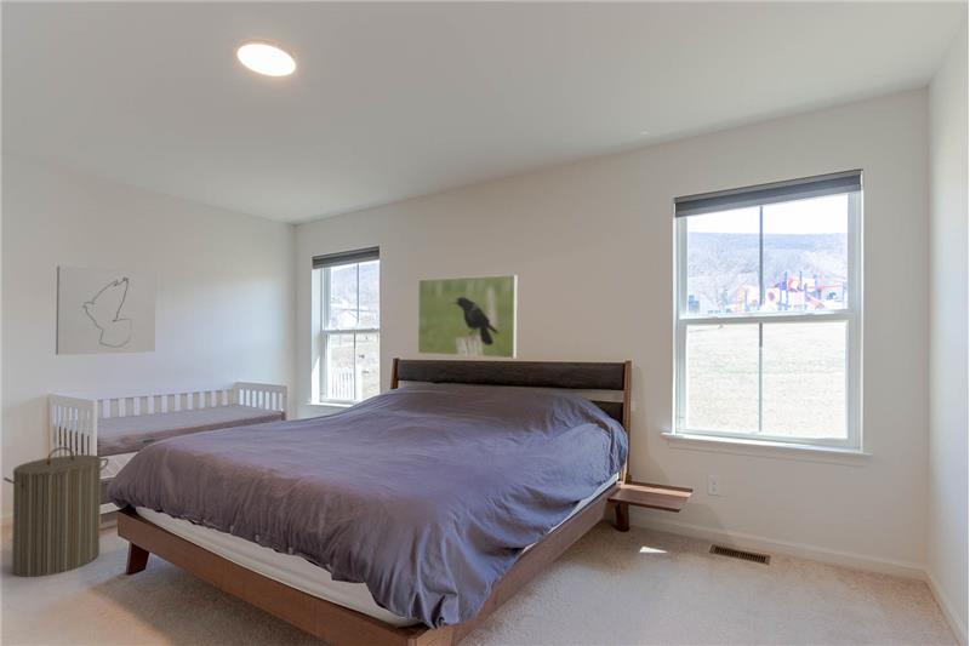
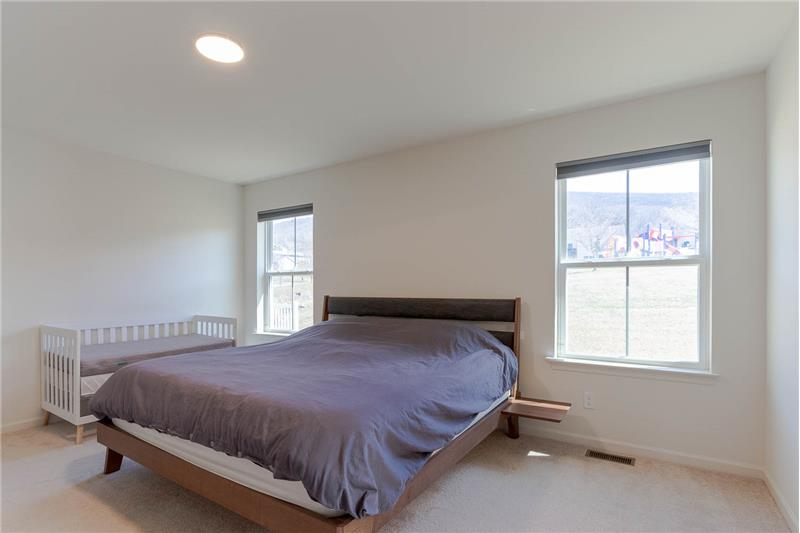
- wall art (109, 311)
- laundry hamper (58, 504)
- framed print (464, 316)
